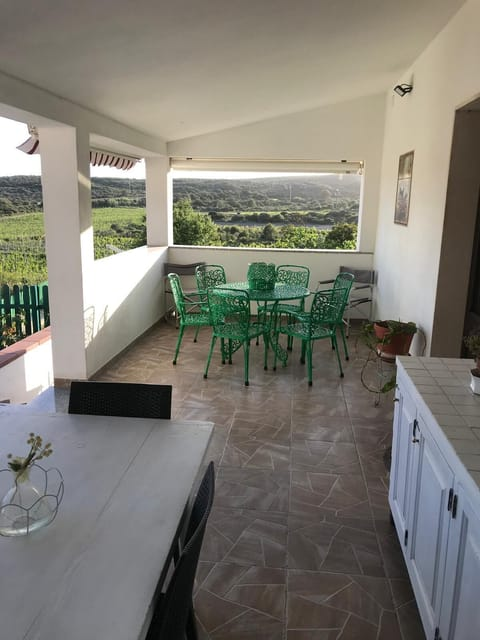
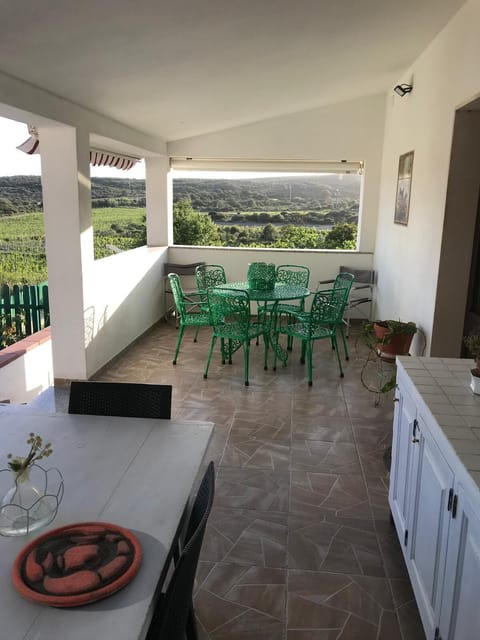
+ plate (79, 558)
